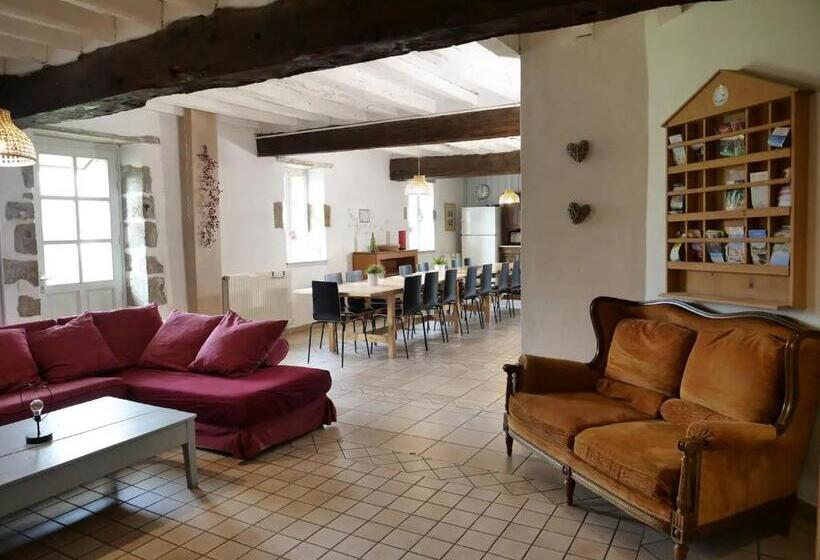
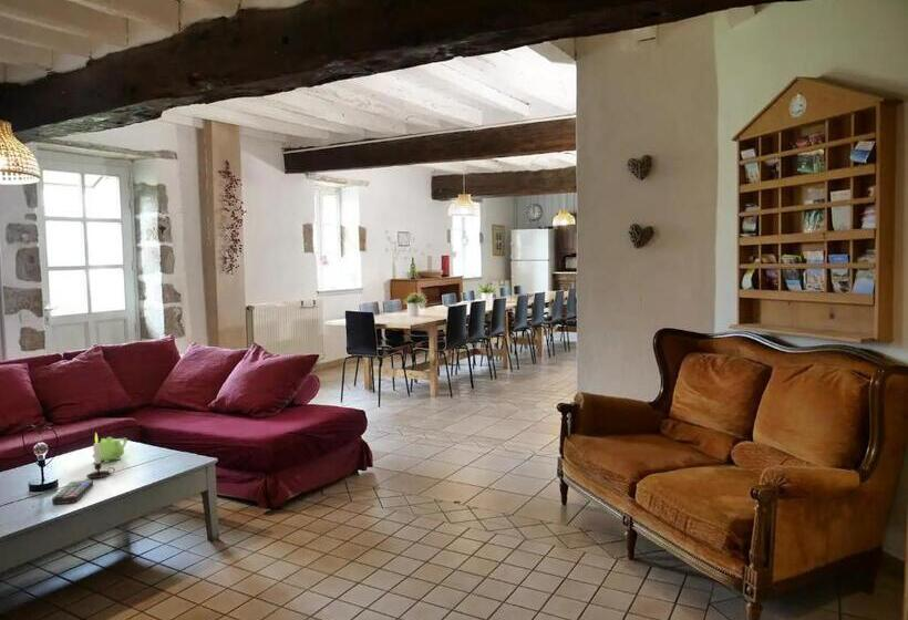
+ teapot (110, 448)
+ remote control (73, 490)
+ candle (100, 454)
